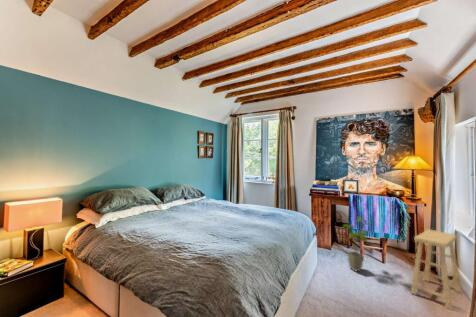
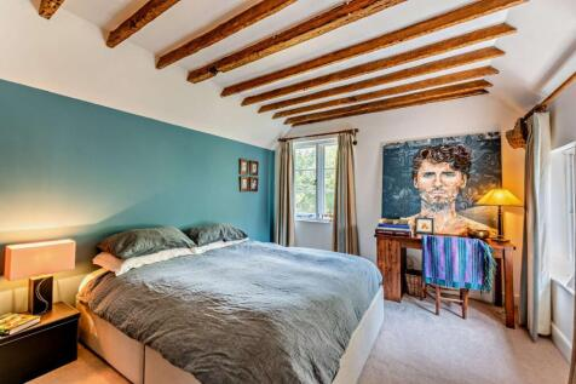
- house plant (358, 243)
- stool (436, 264)
